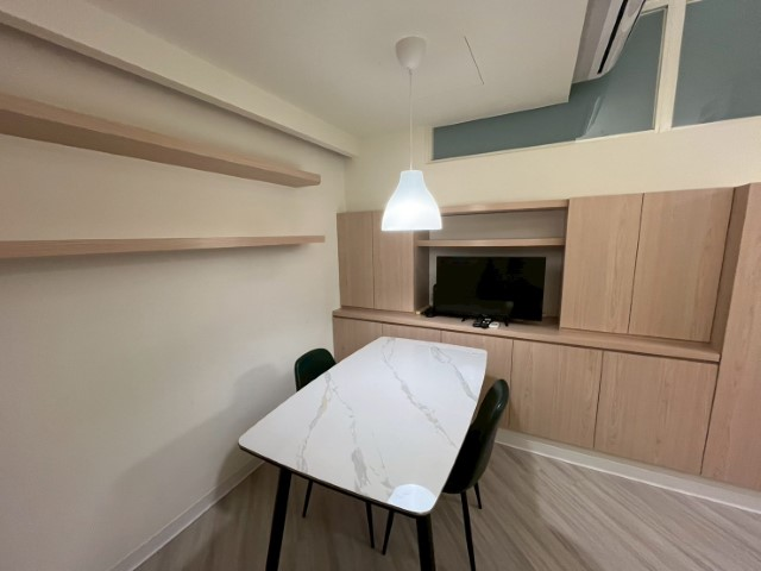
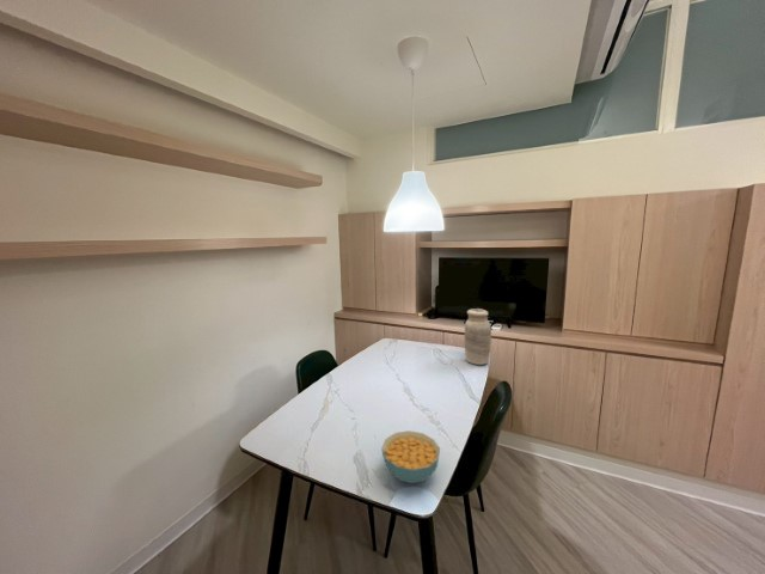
+ cereal bowl (410, 460)
+ vase (477, 336)
